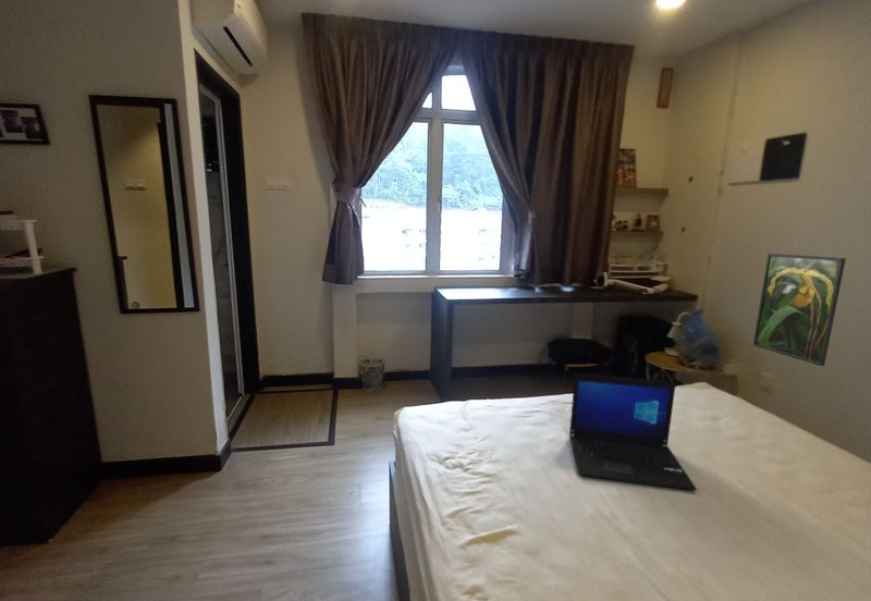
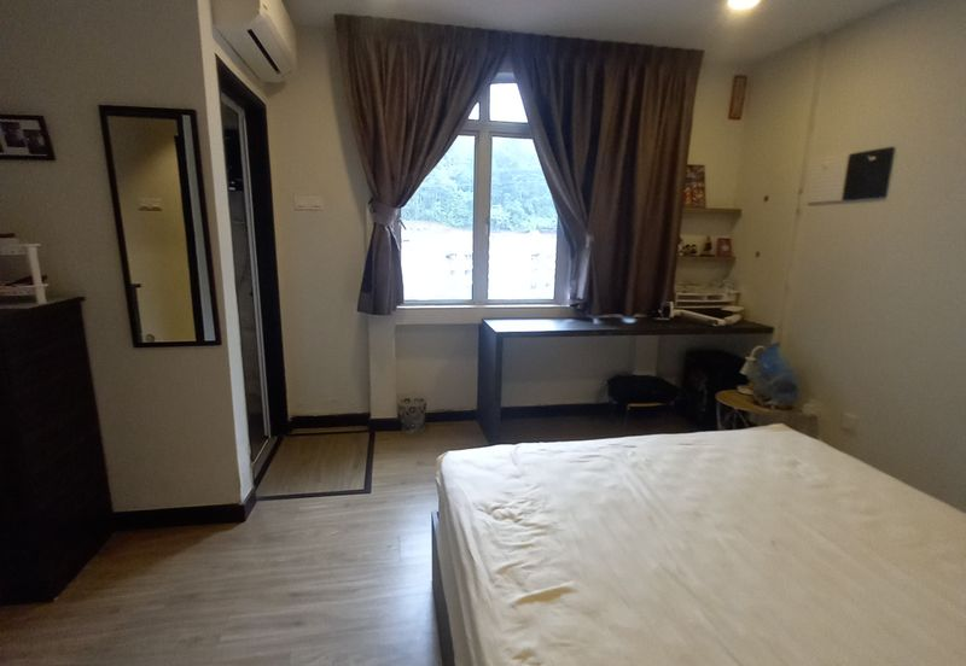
- laptop (628, 426)
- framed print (794, 306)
